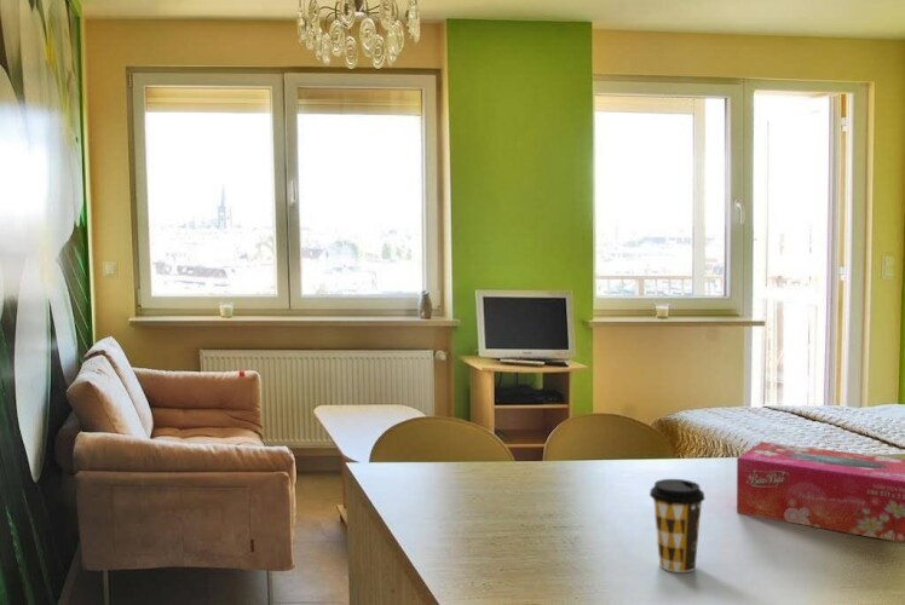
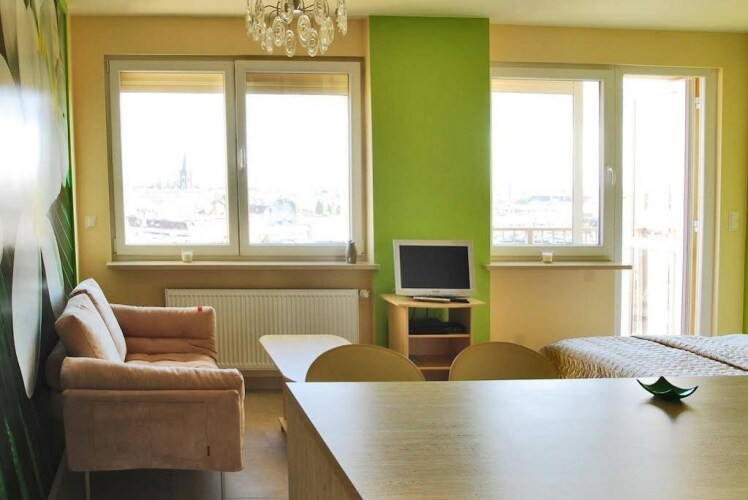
- tissue box (834, 488)
- coffee cup (676, 525)
